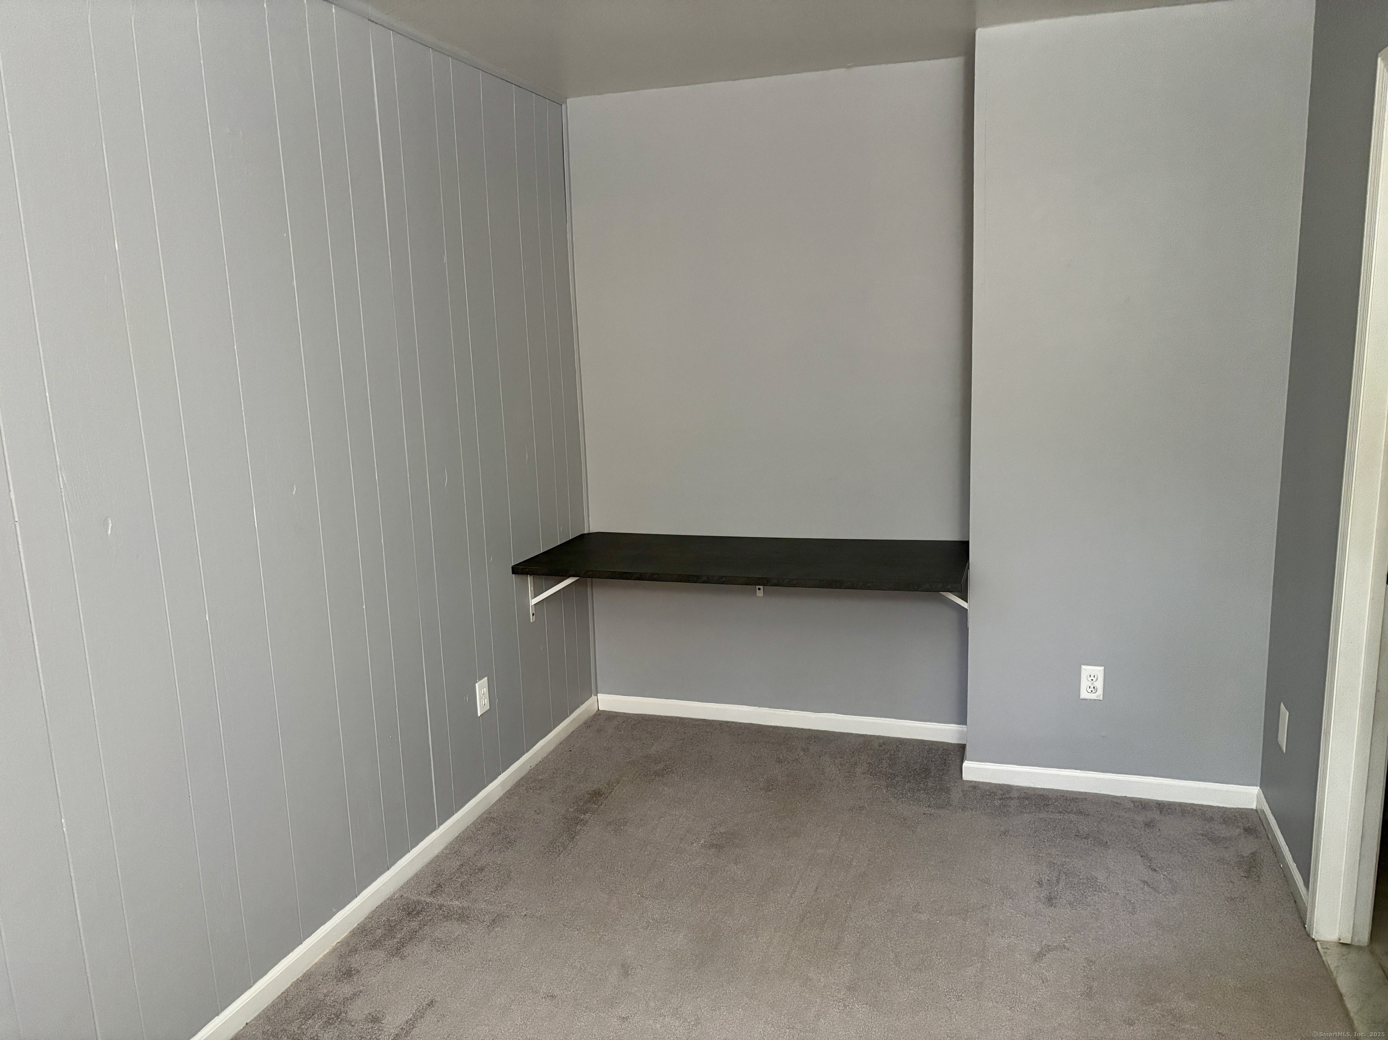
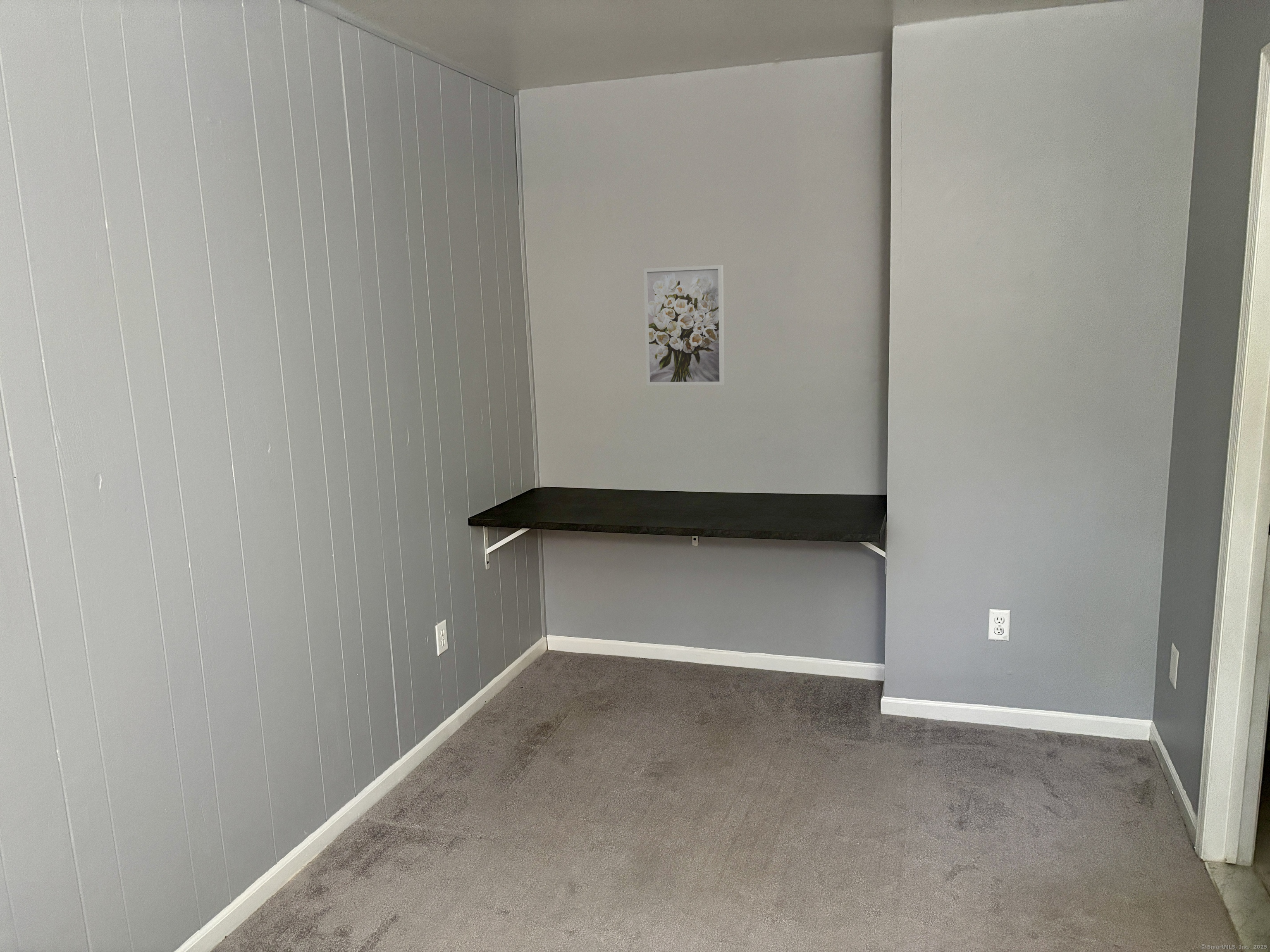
+ wall art (684, 326)
